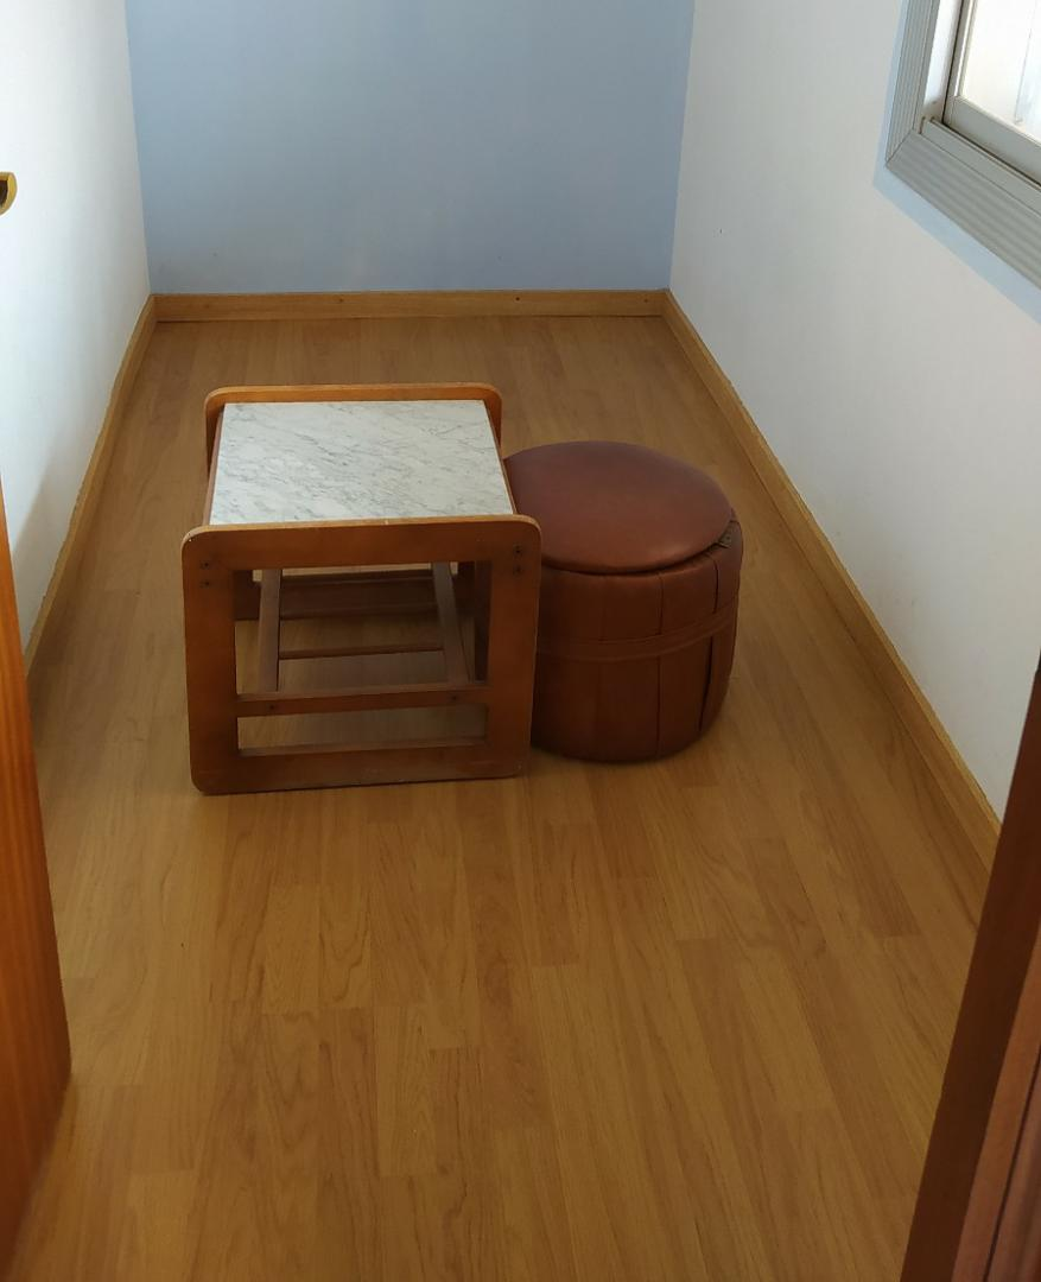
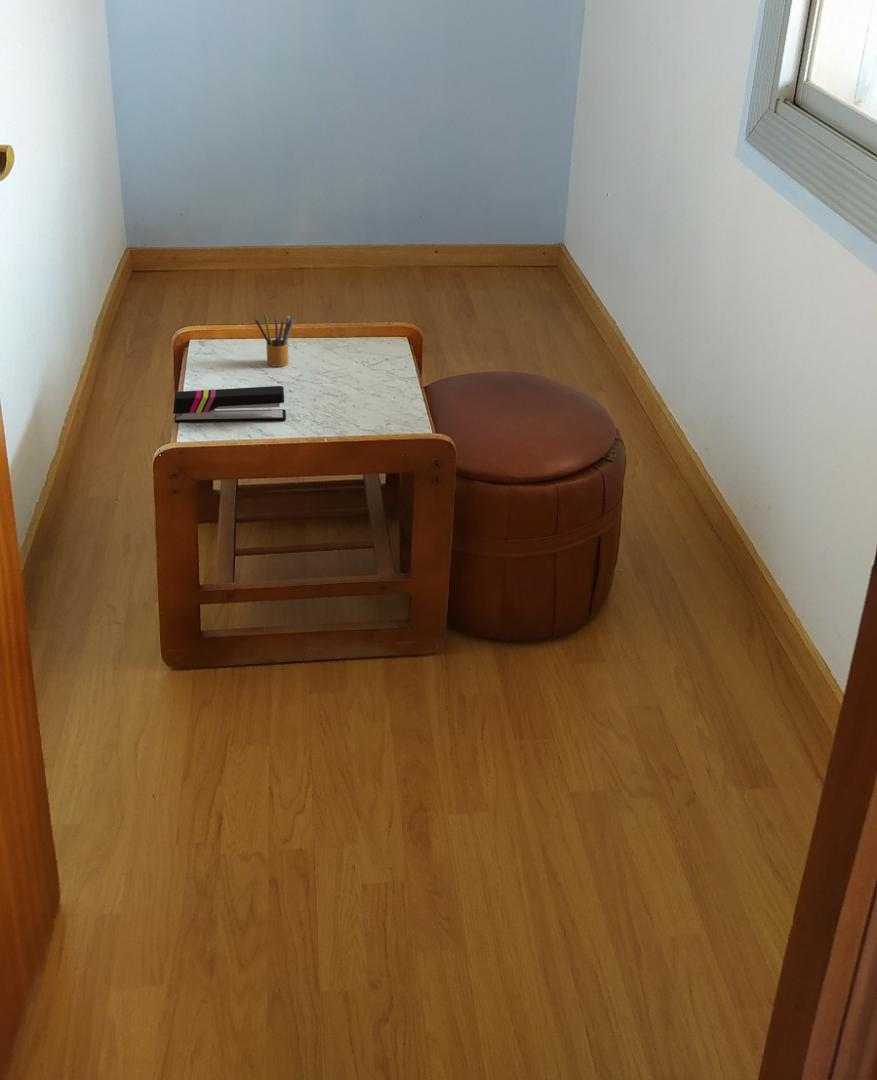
+ stapler (229, 403)
+ pencil box (276, 338)
